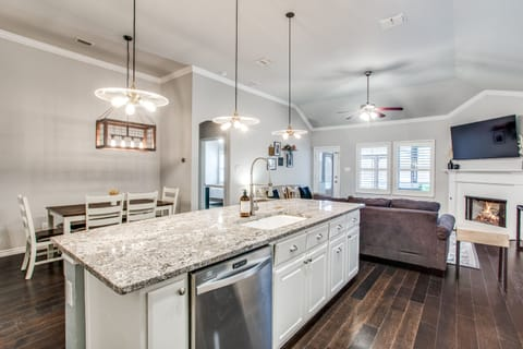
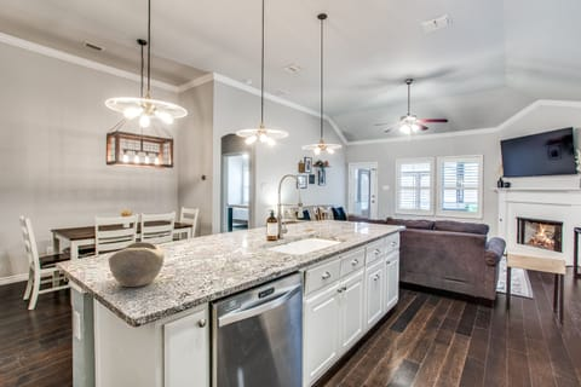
+ decorative bowl (137, 264)
